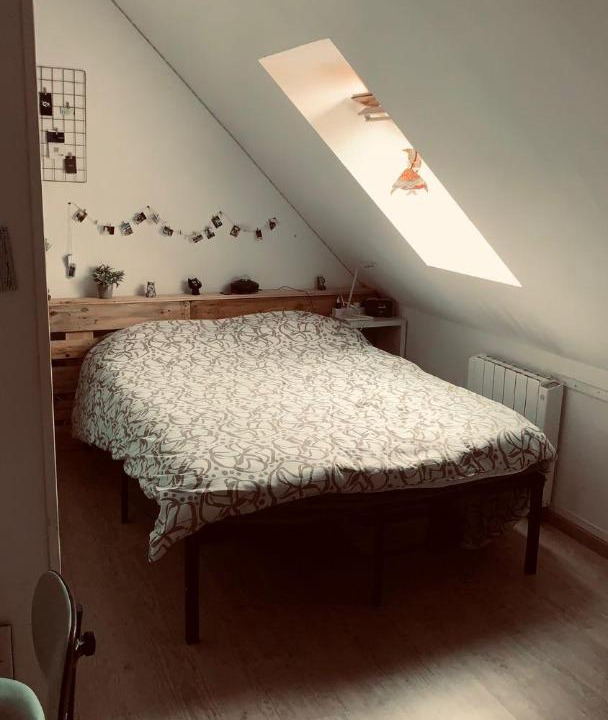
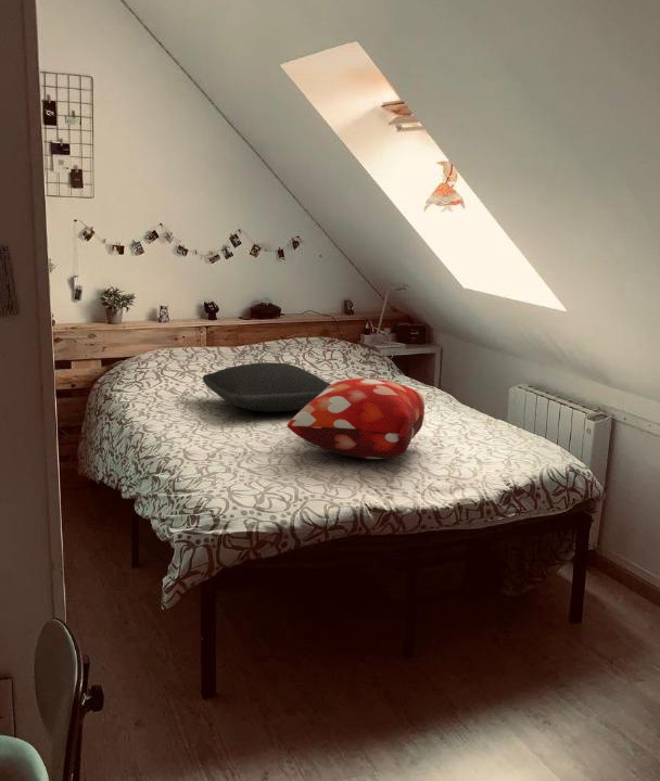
+ pillow (270, 386)
+ decorative pillow (359, 417)
